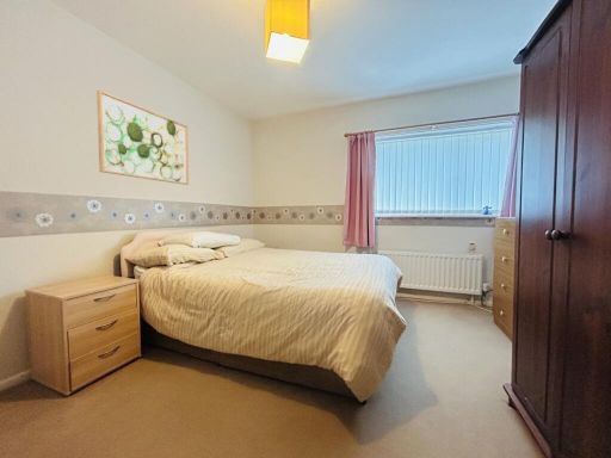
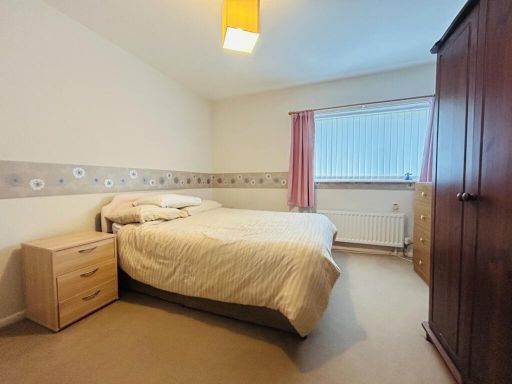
- wall art (150, 144)
